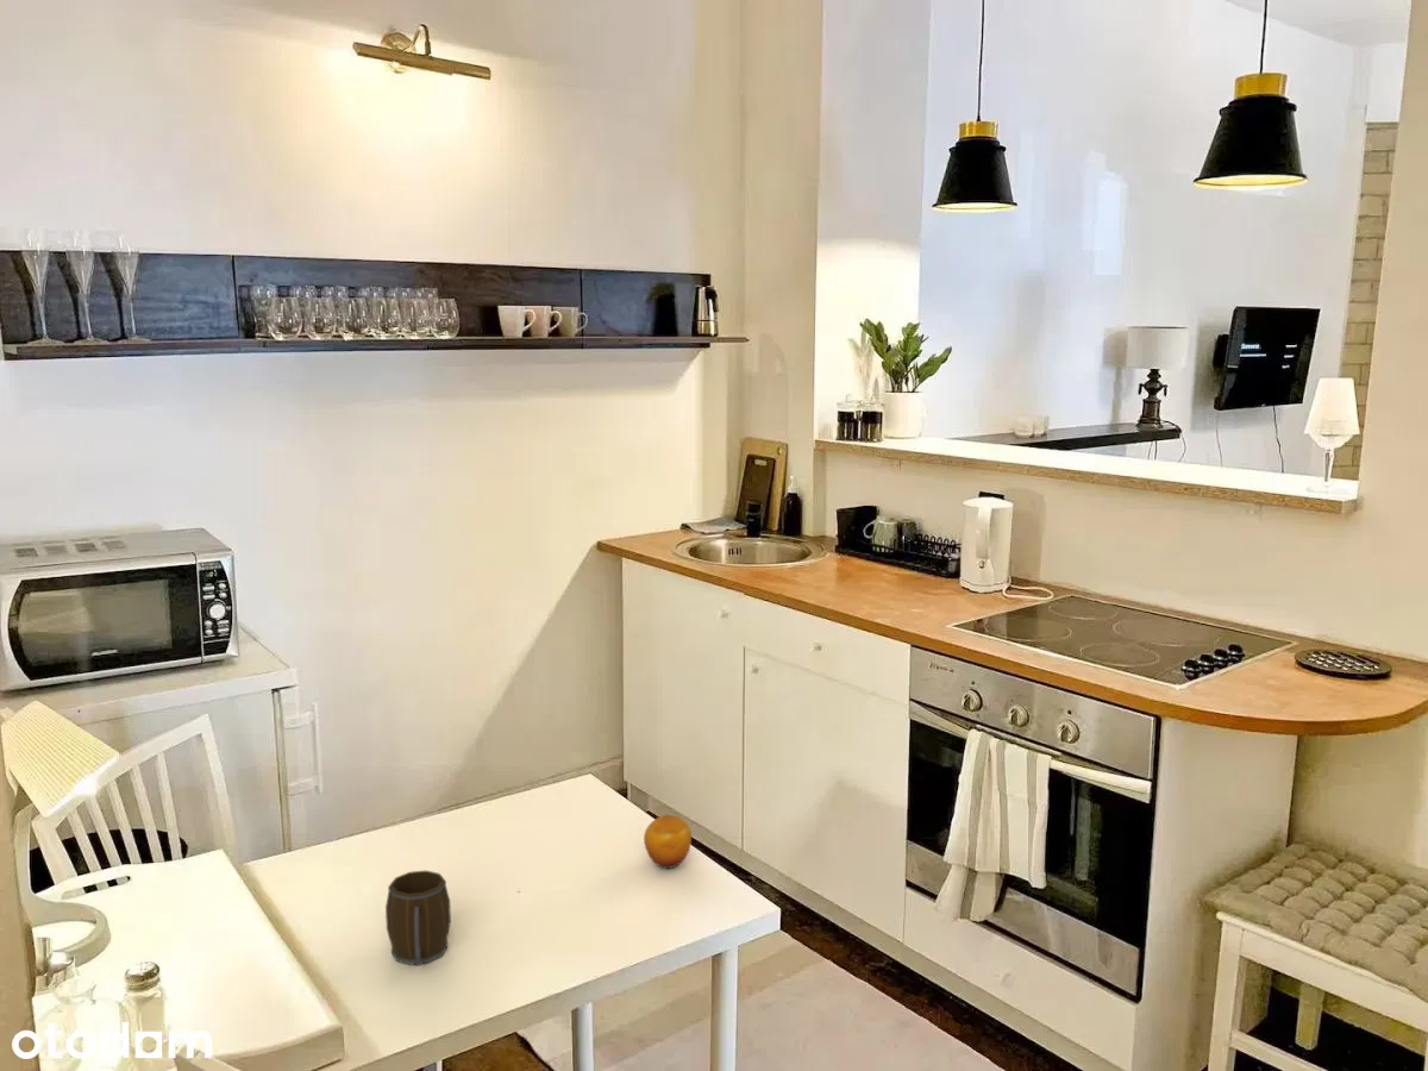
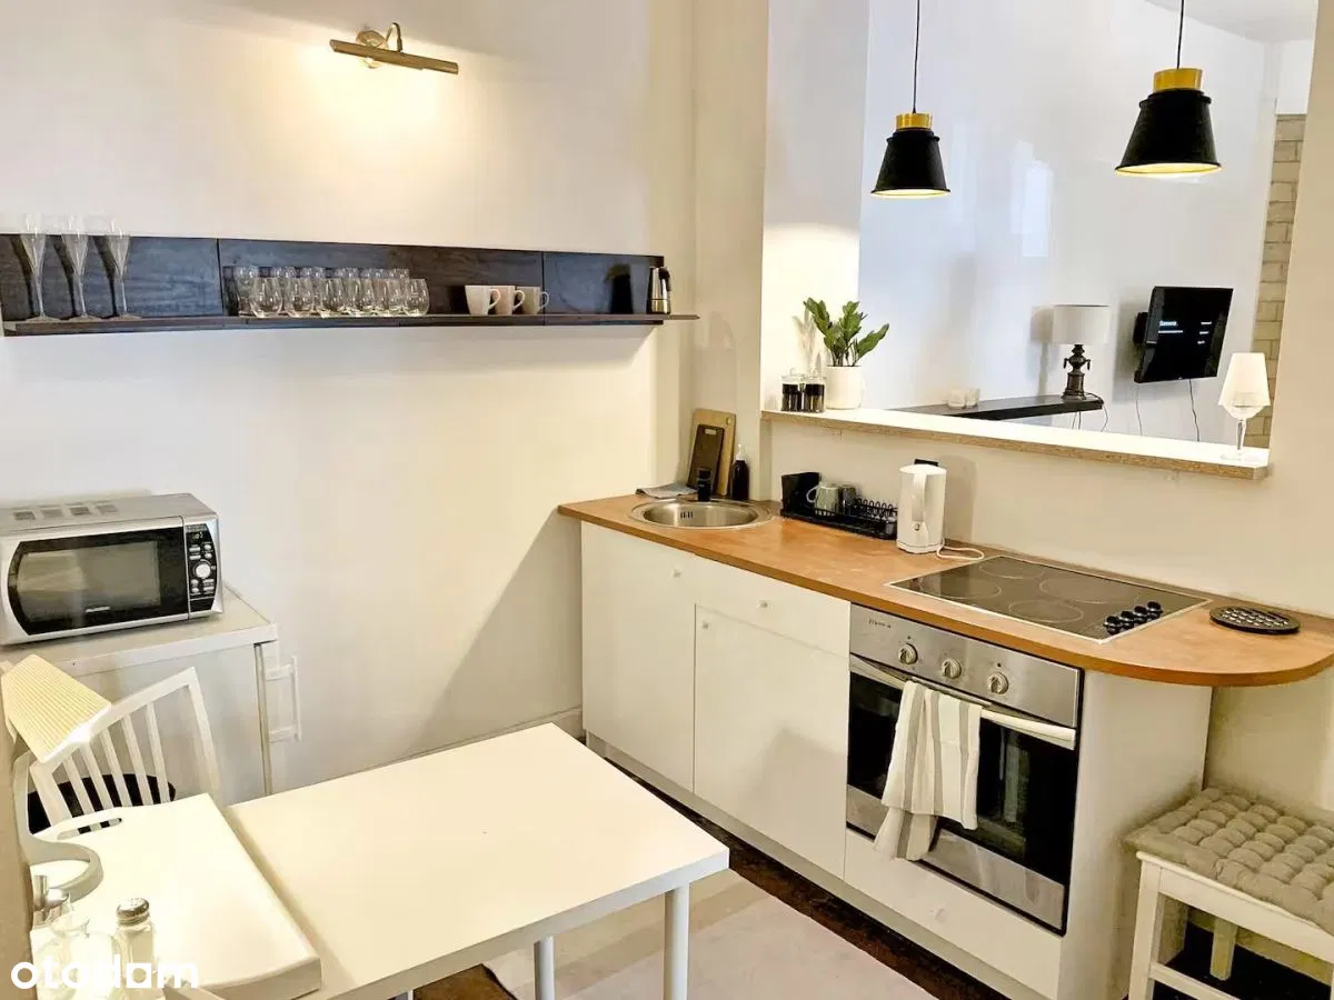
- mug (418, 923)
- fruit (668, 839)
